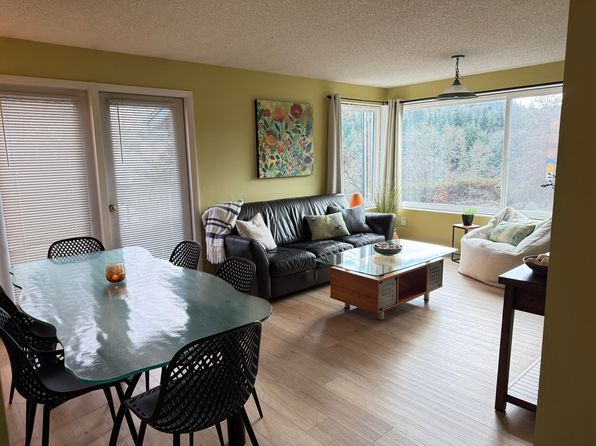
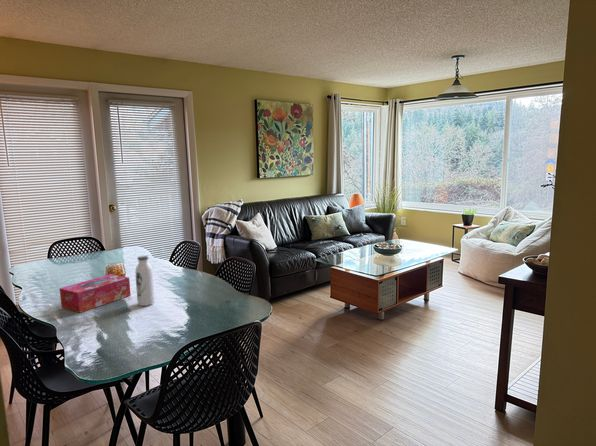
+ tissue box (96, 291)
+ water bottle (144, 279)
